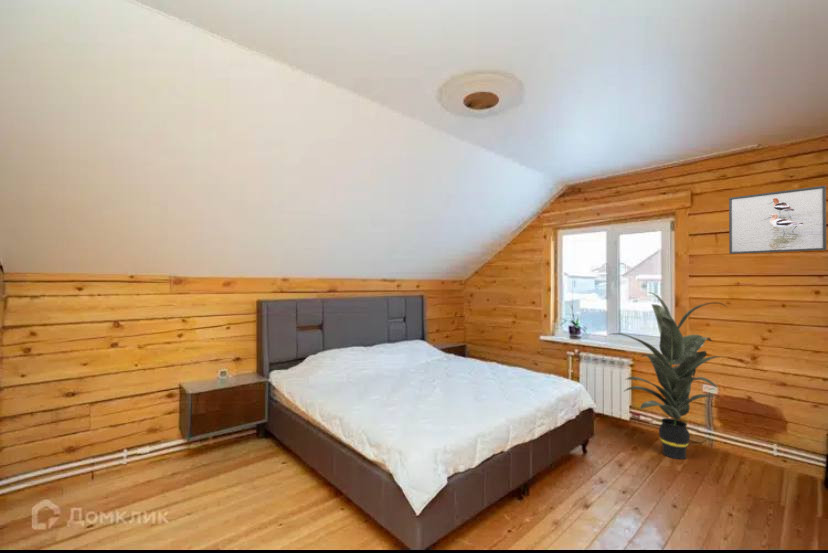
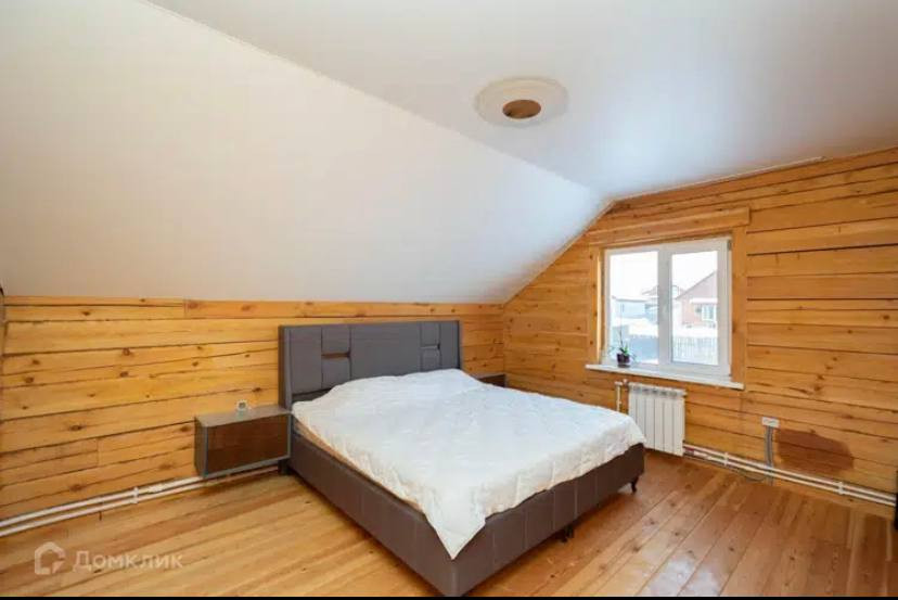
- indoor plant (668, 372)
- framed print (774, 222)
